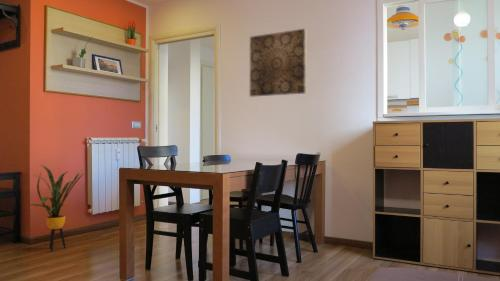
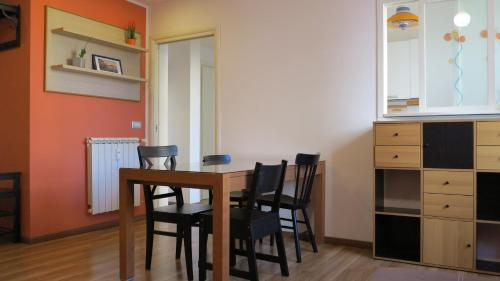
- wall art (276, 64)
- house plant (57, 206)
